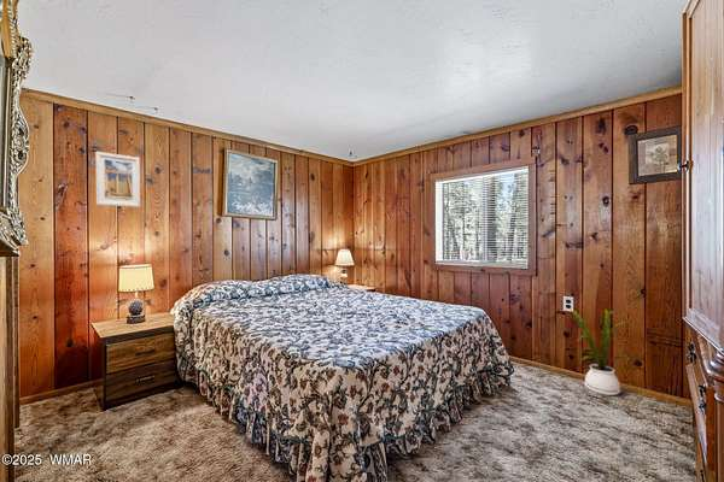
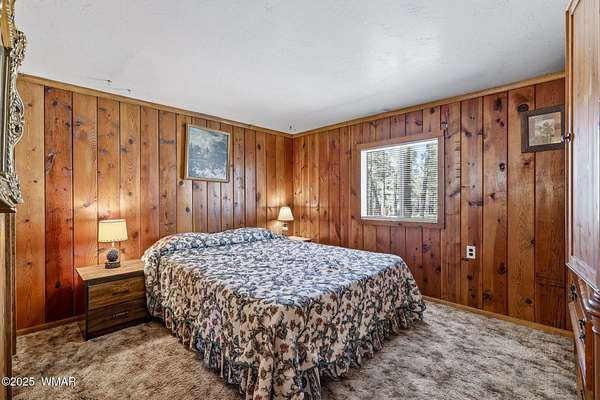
- house plant (596, 342)
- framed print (118, 180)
